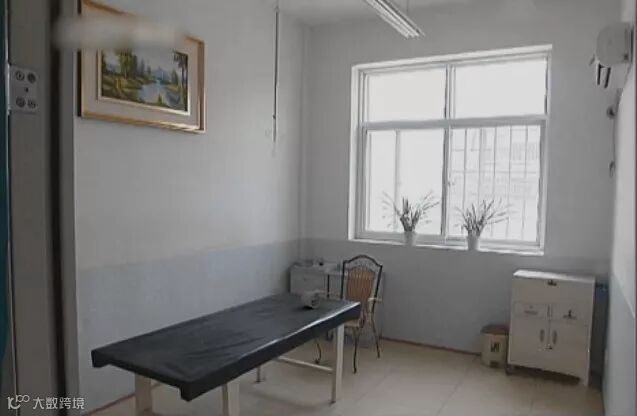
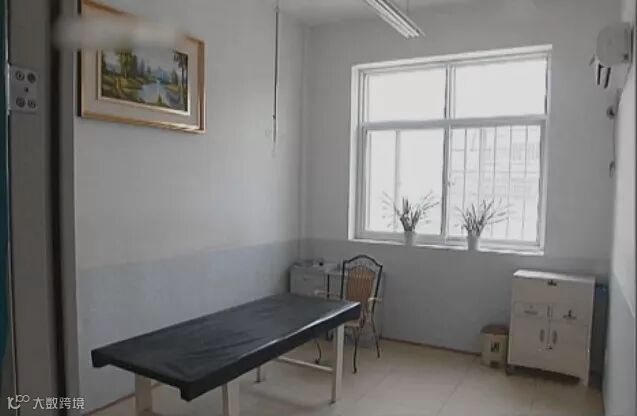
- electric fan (310, 299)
